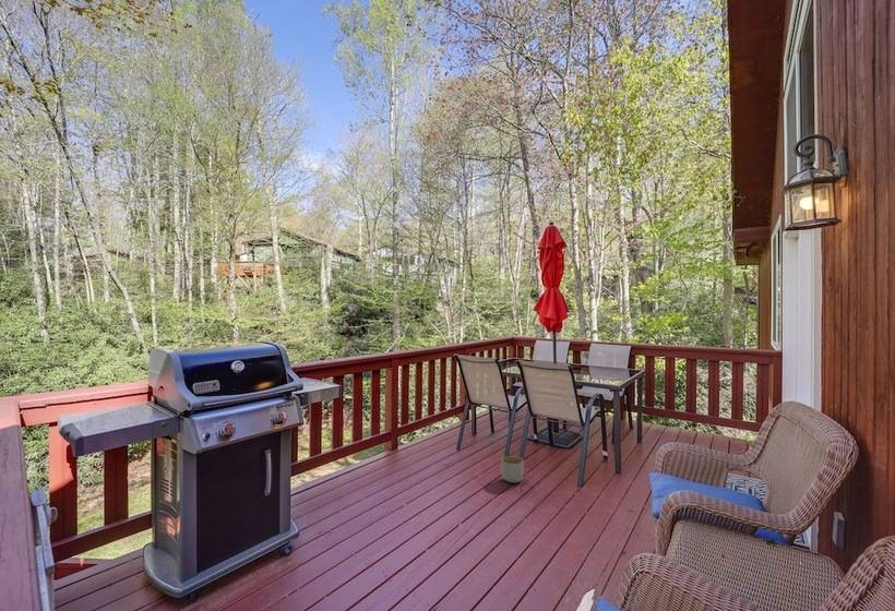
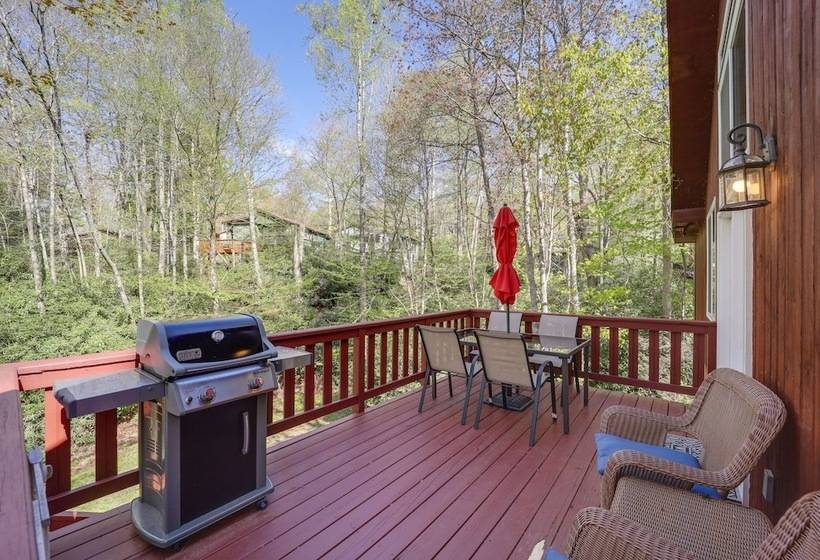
- planter (512, 469)
